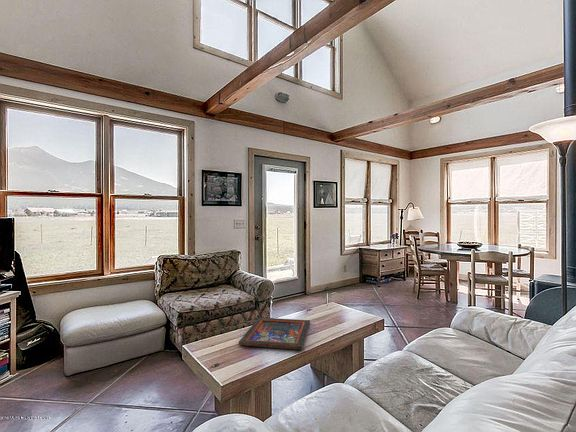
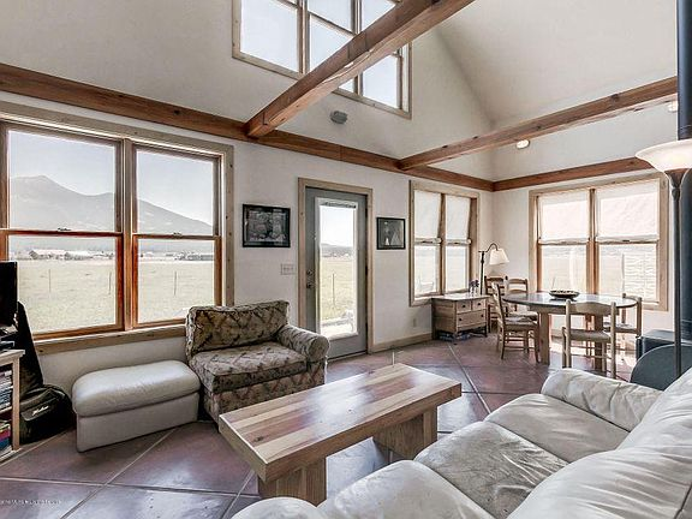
- religious icon (277, 331)
